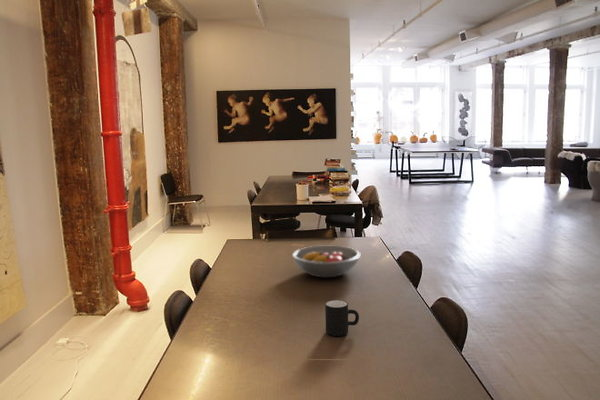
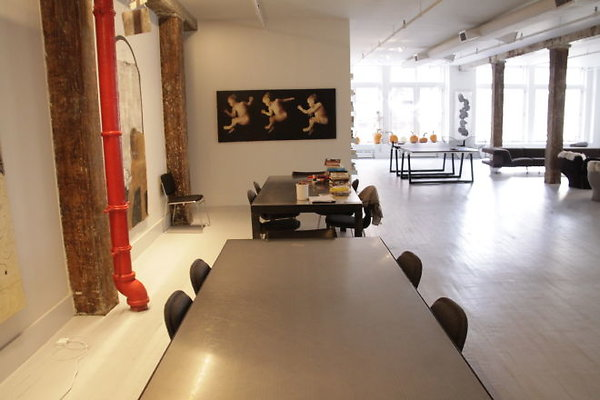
- fruit bowl (326, 260)
- mug (342, 317)
